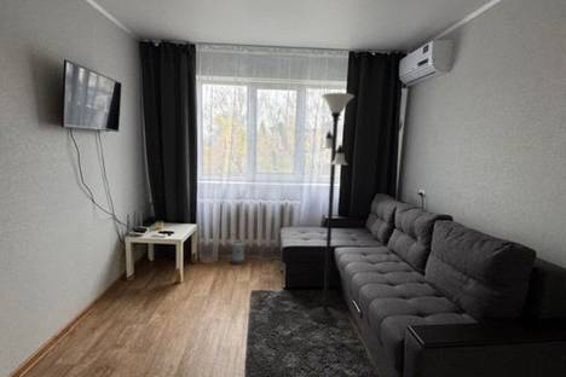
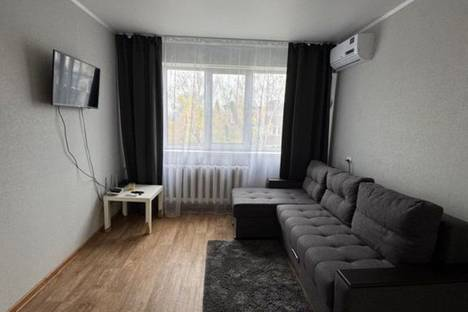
- floor lamp (330, 210)
- watering can (238, 248)
